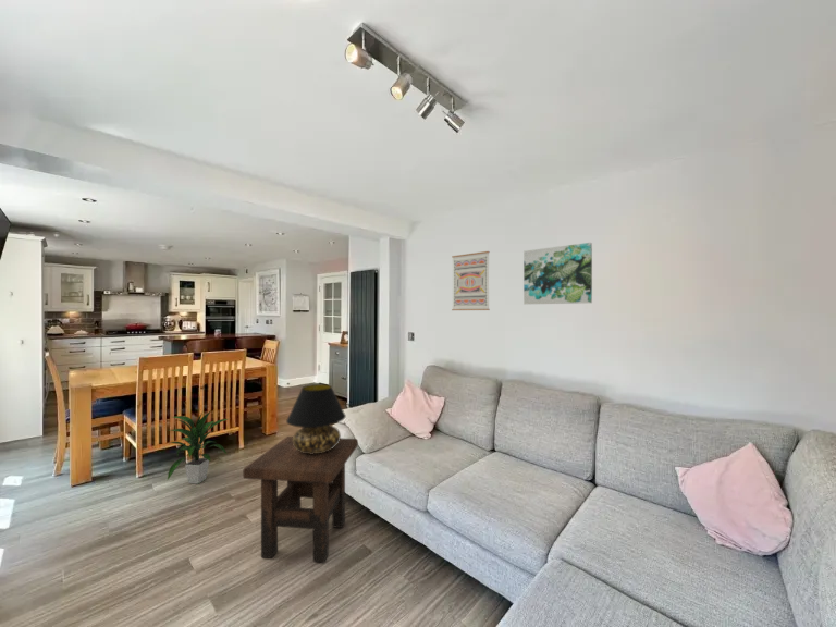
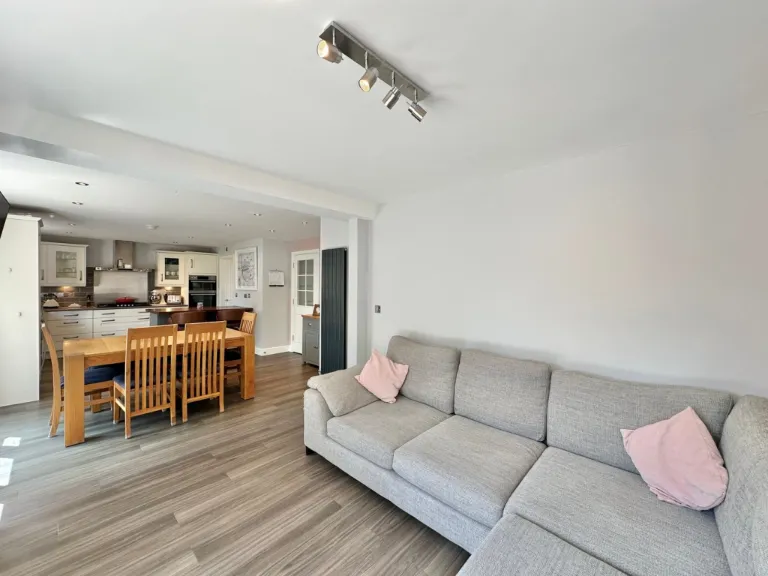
- indoor plant (194, 445)
- wall art (555, 275)
- side table (306, 494)
- wall art (469, 282)
- table lamp (317, 417)
